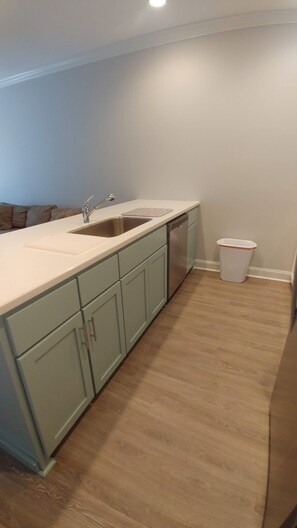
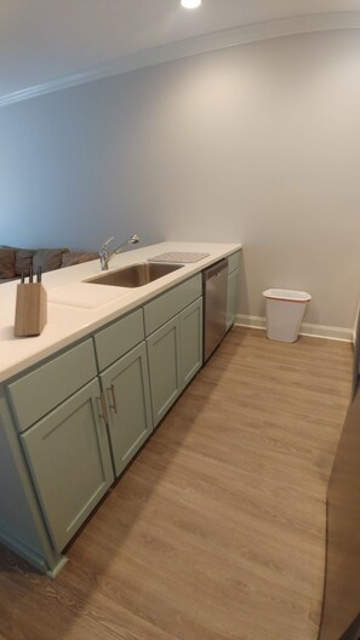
+ knife block (29, 297)
